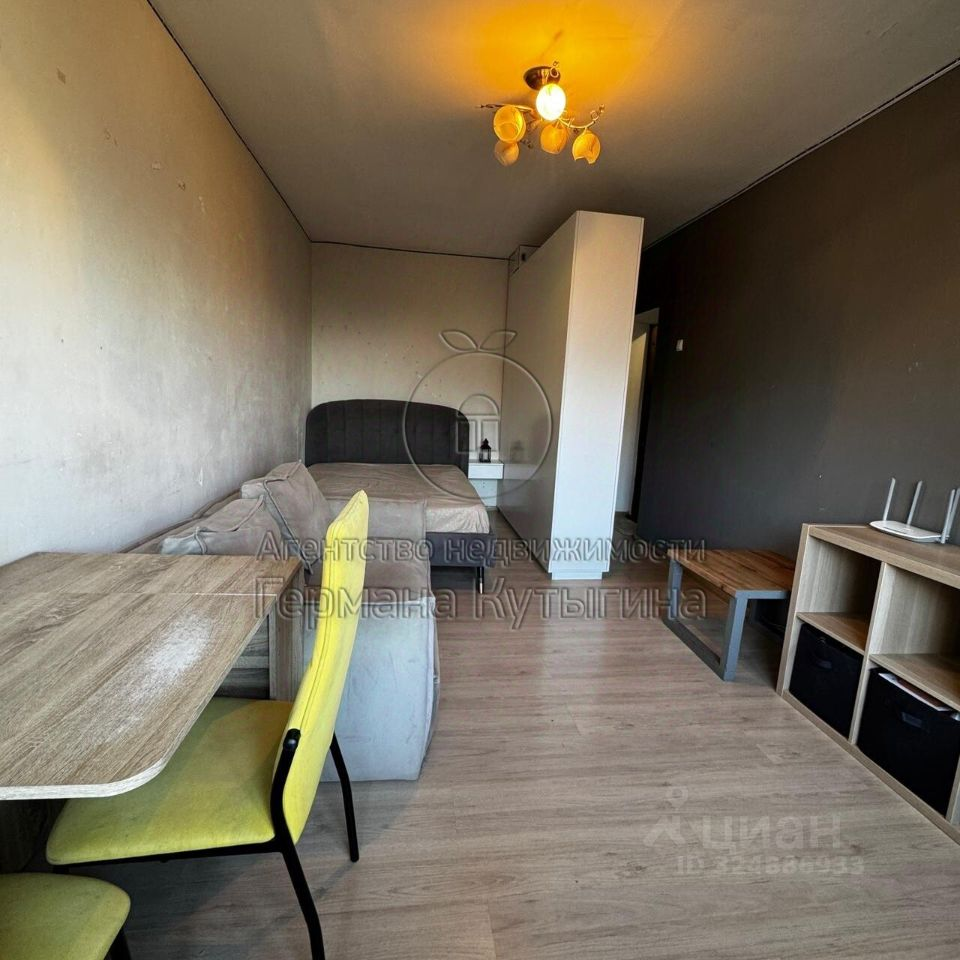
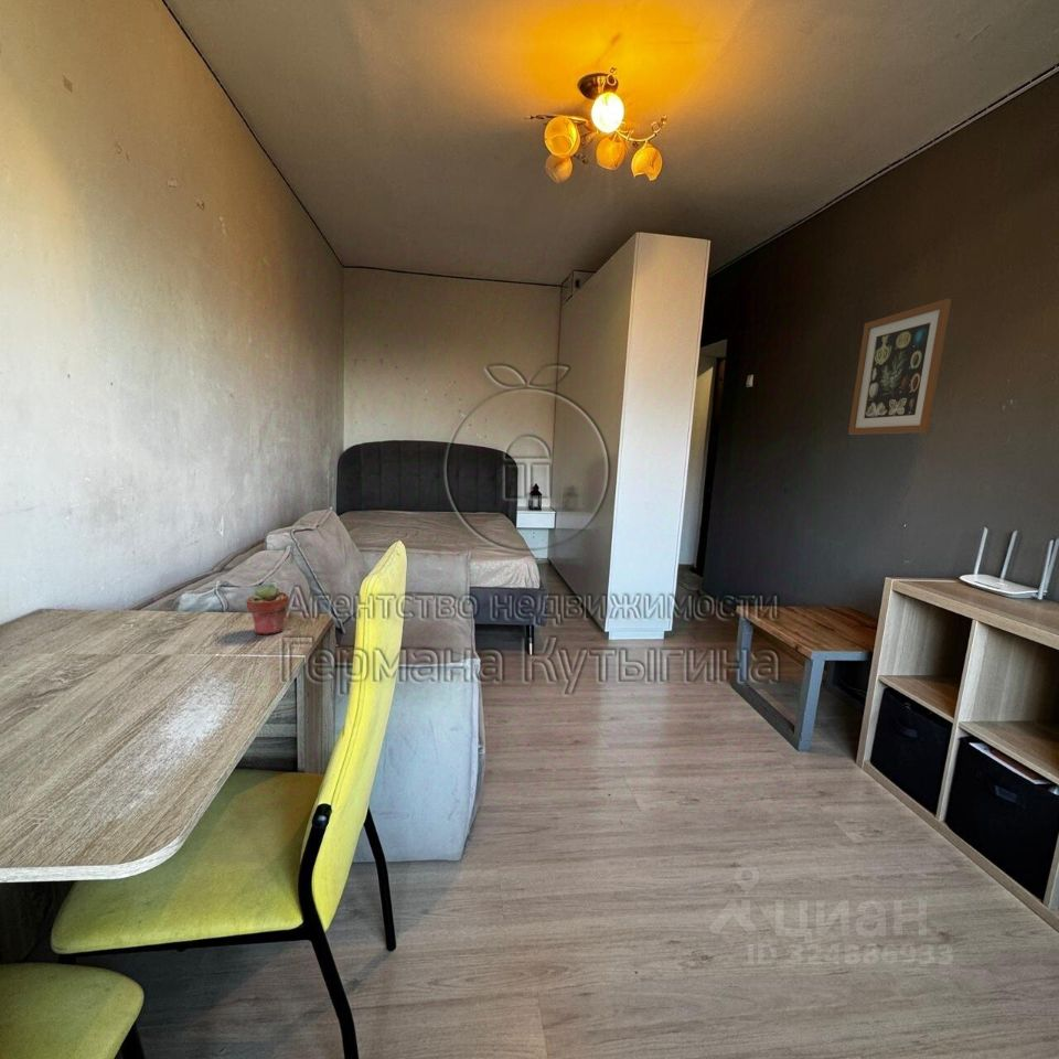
+ potted succulent (268, 606)
+ wall art (894, 373)
